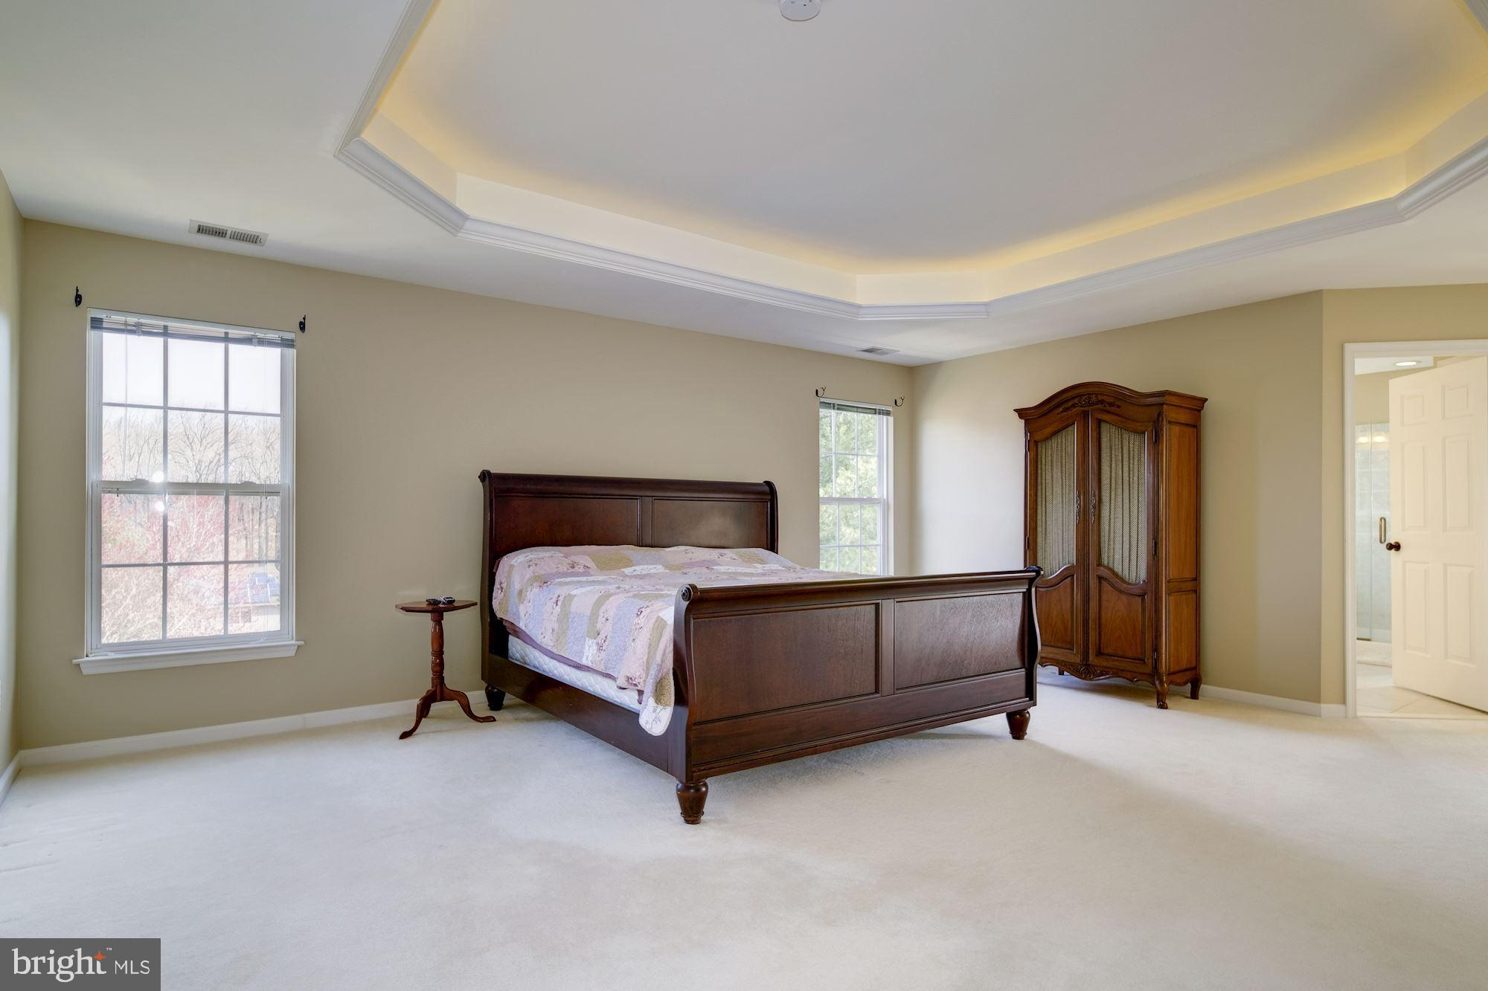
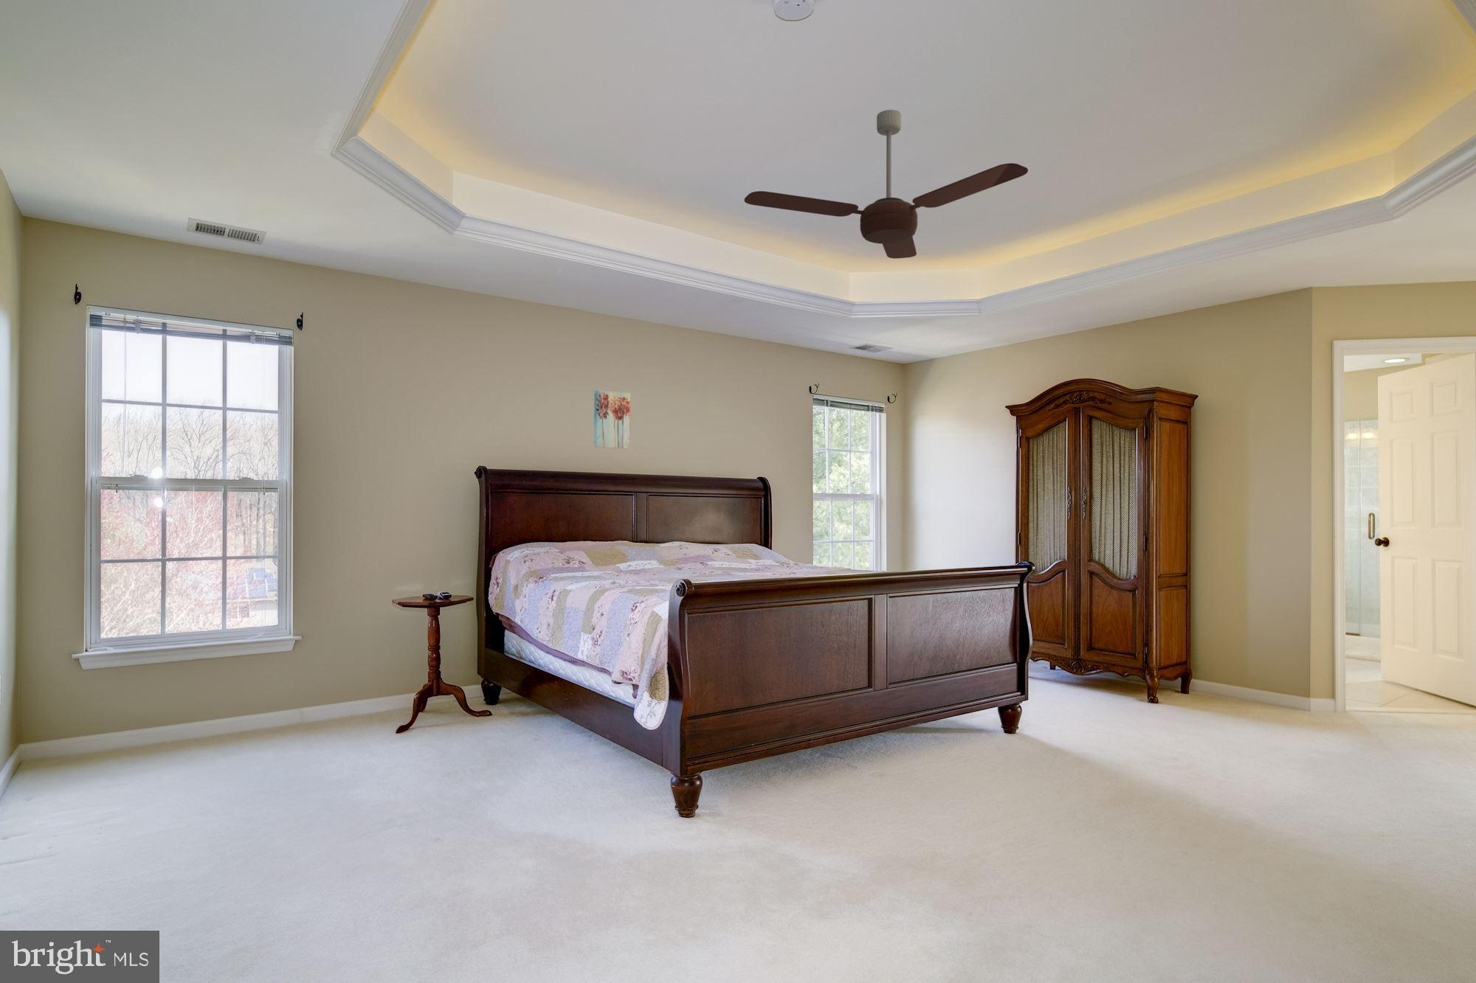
+ wall art (612, 419)
+ ceiling fan (887, 184)
